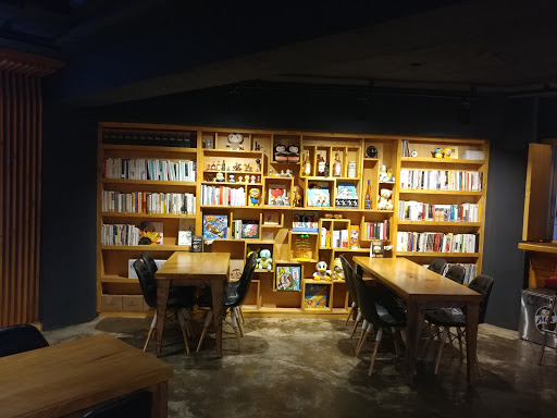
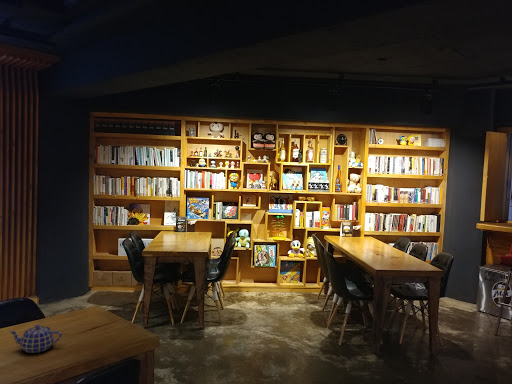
+ teapot (35, 337)
